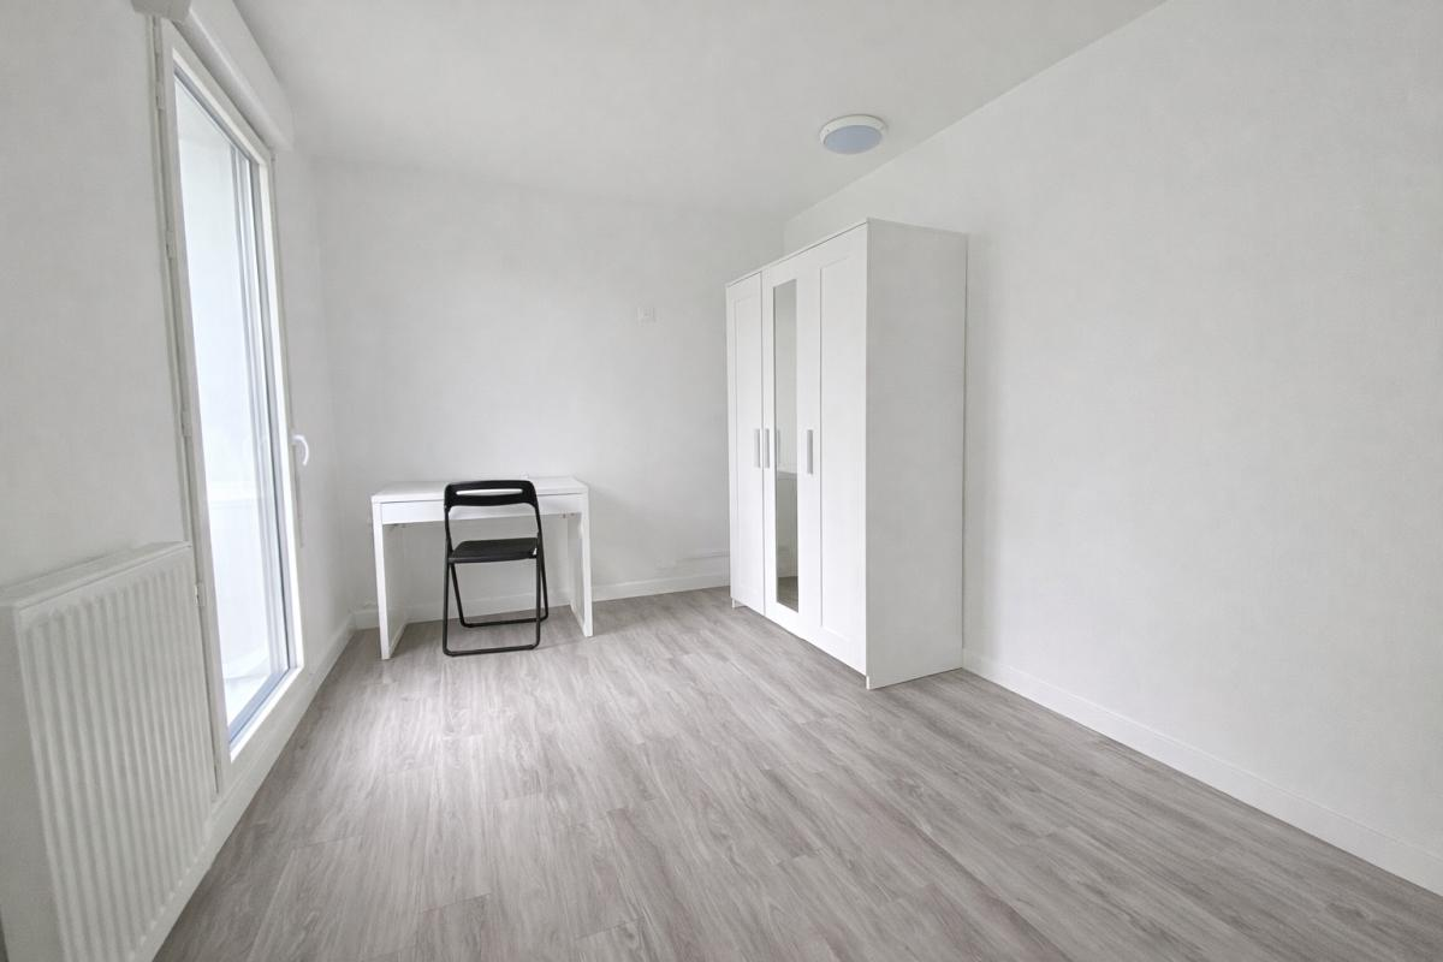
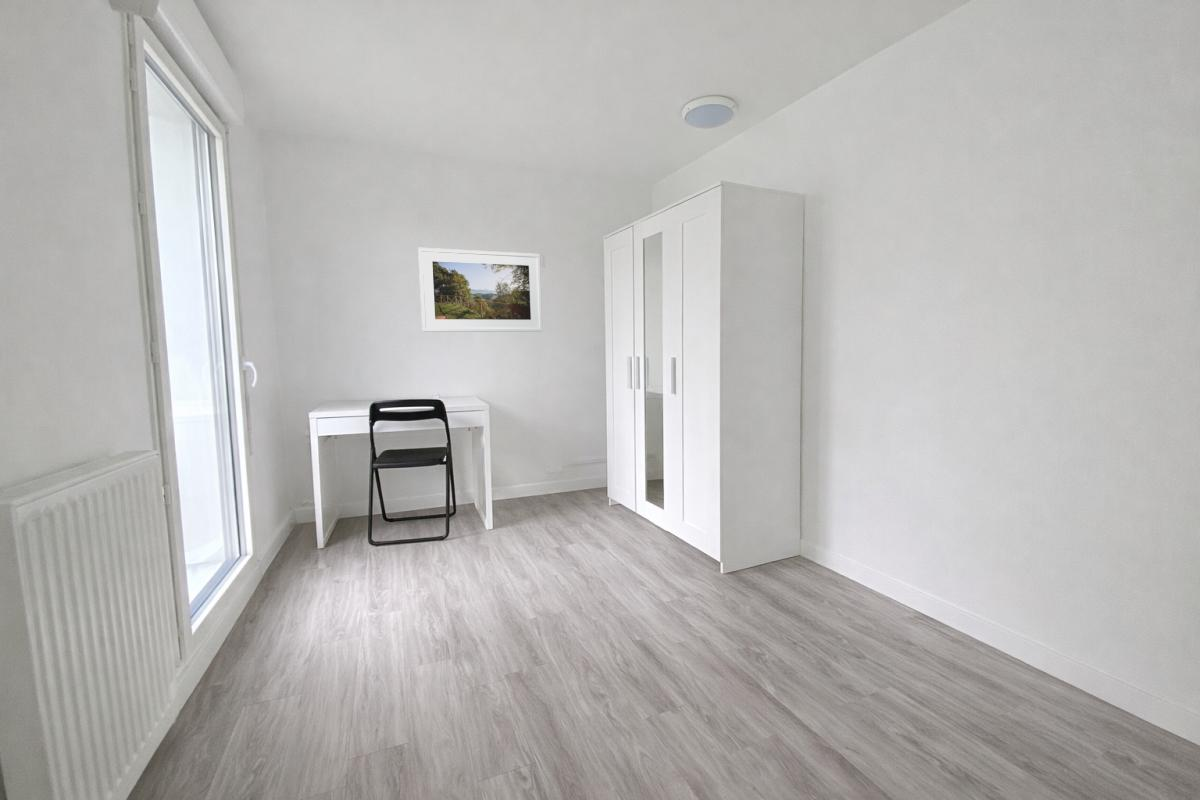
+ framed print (483, 291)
